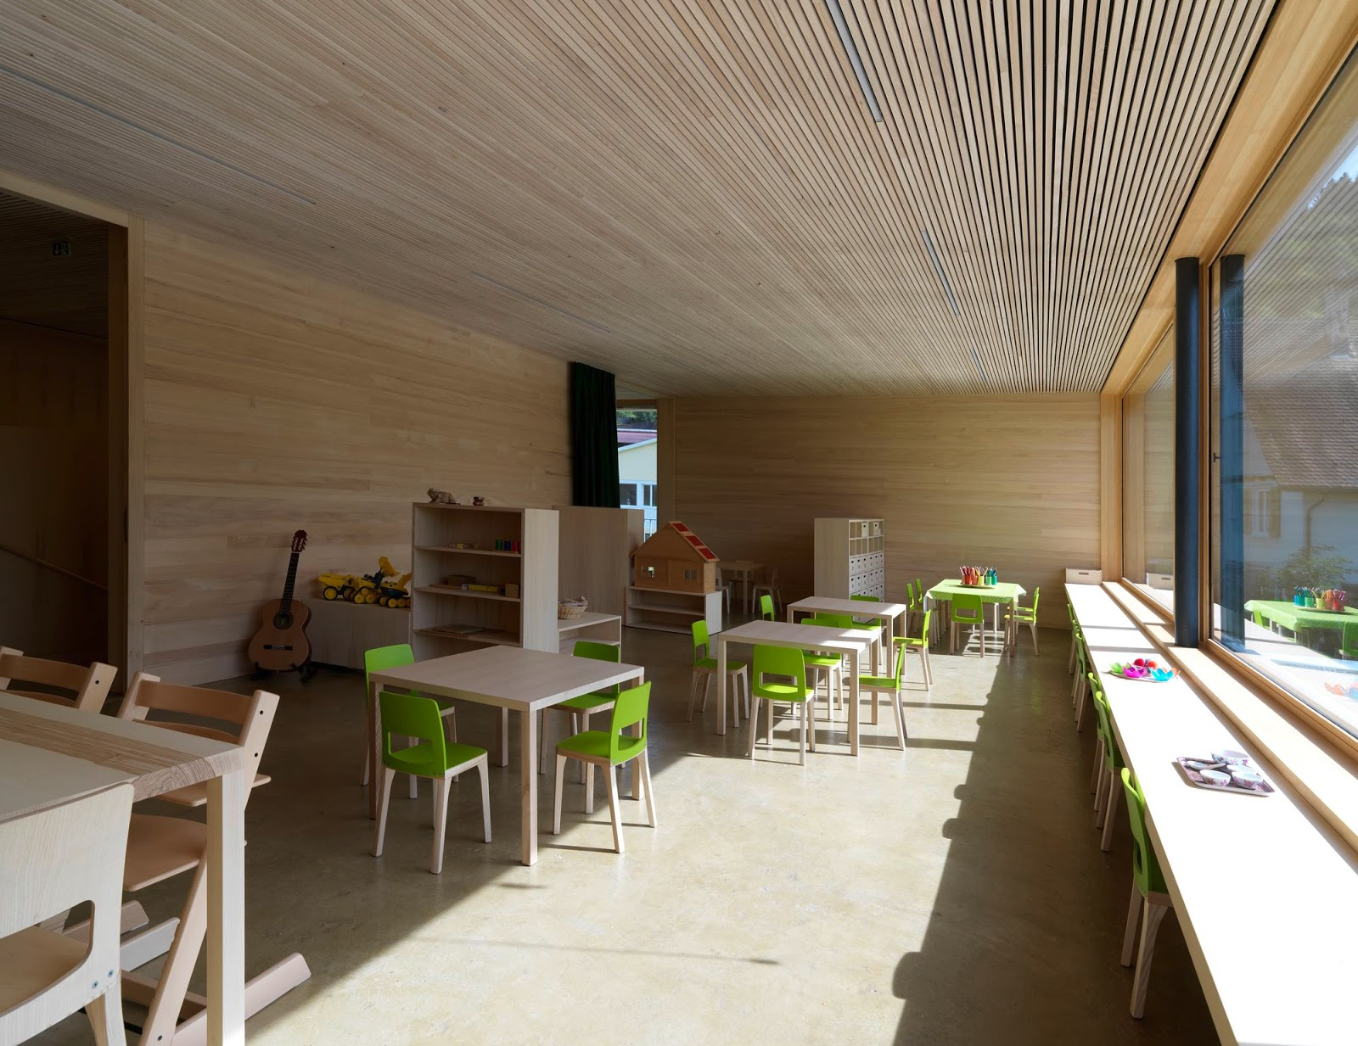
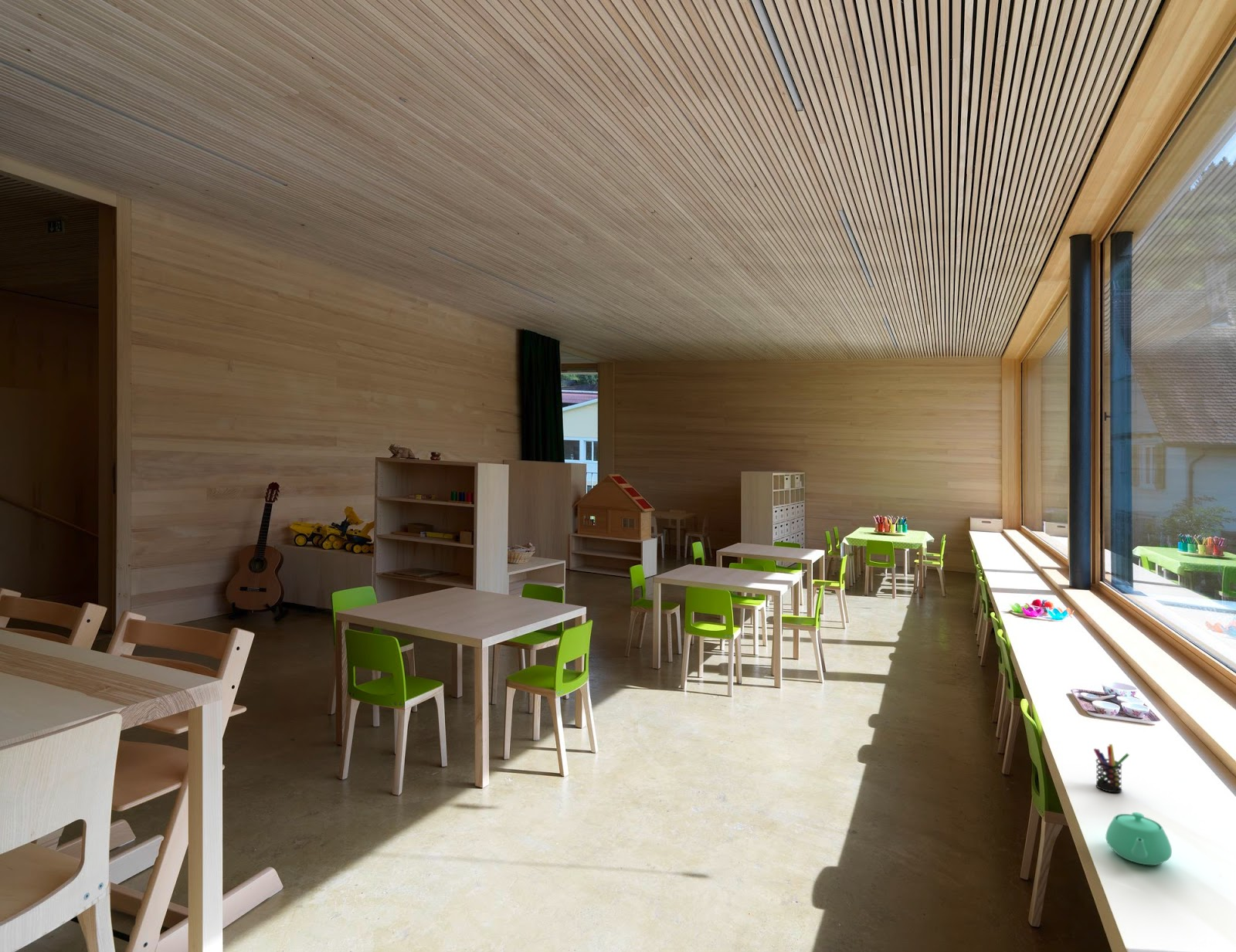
+ teapot (1138, 835)
+ pen holder (1112, 767)
